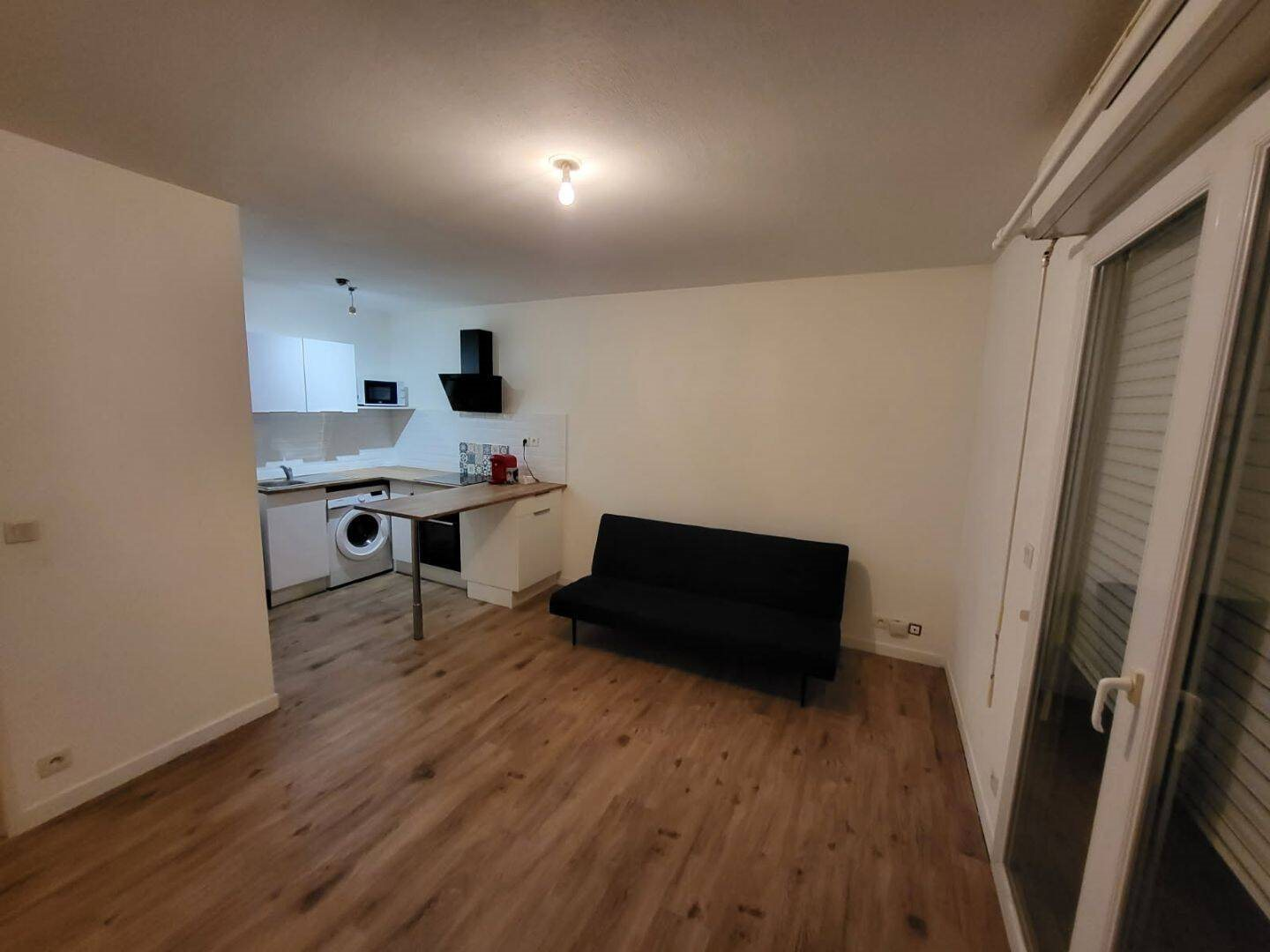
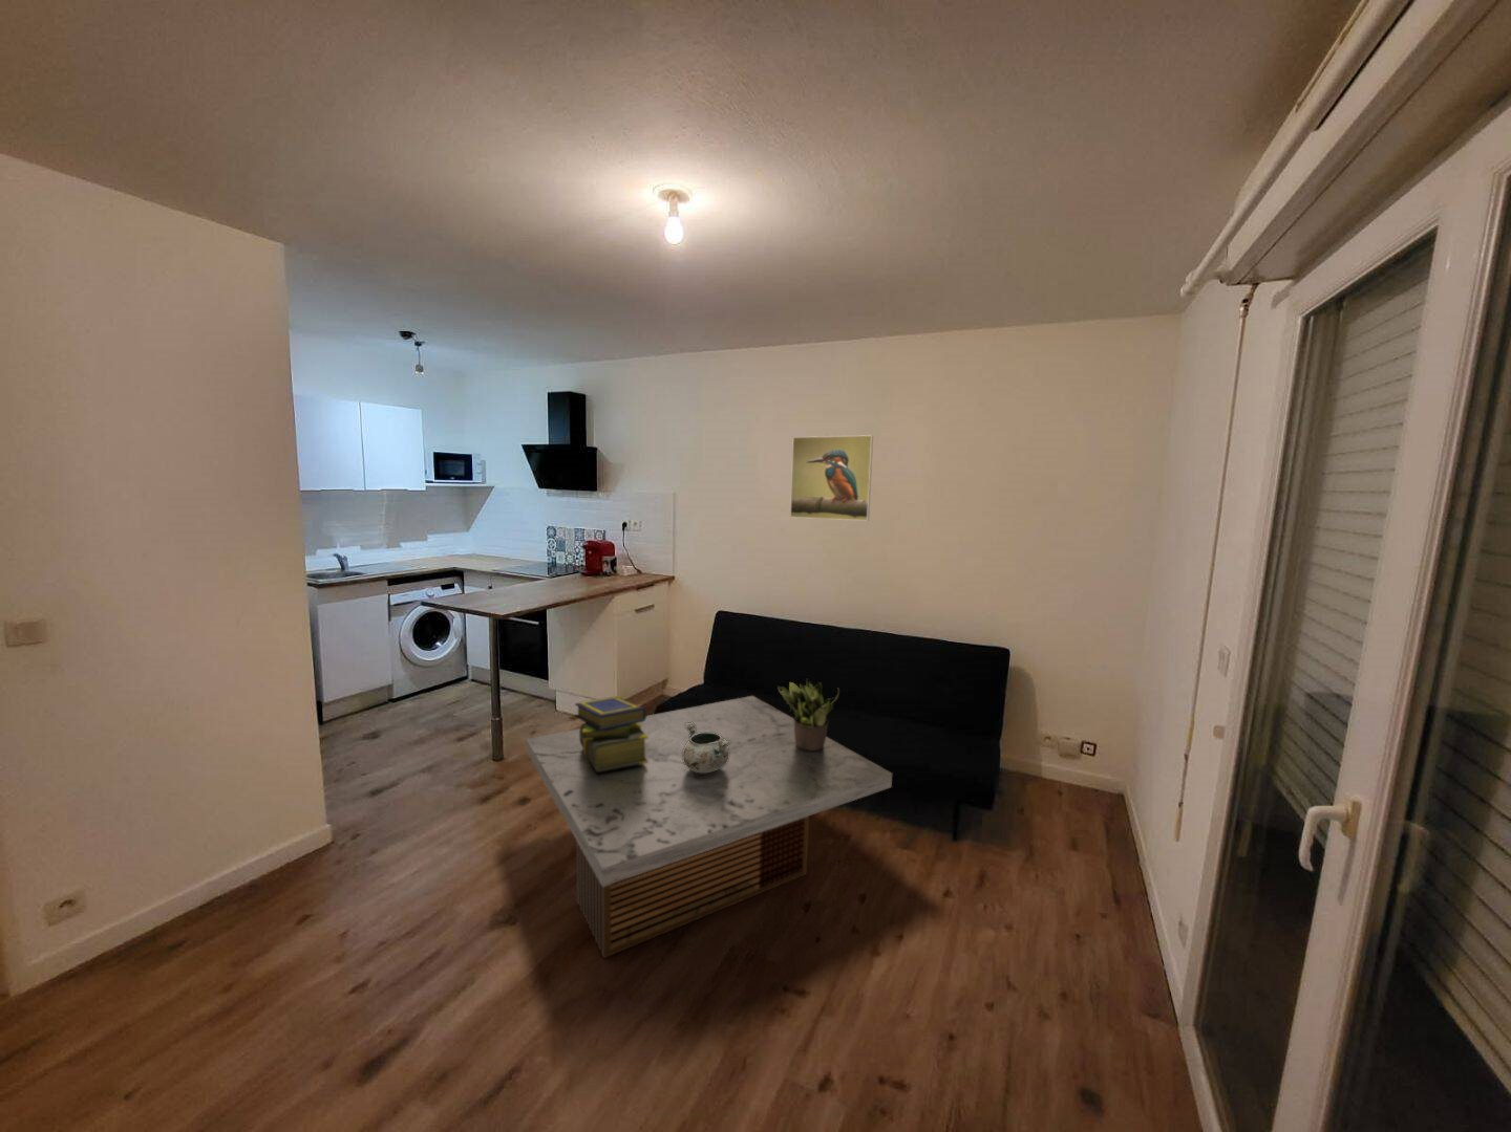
+ decorative bowl (706, 748)
+ stack of books (609, 729)
+ potted plant (808, 708)
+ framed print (830, 478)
+ coffee table (698, 822)
